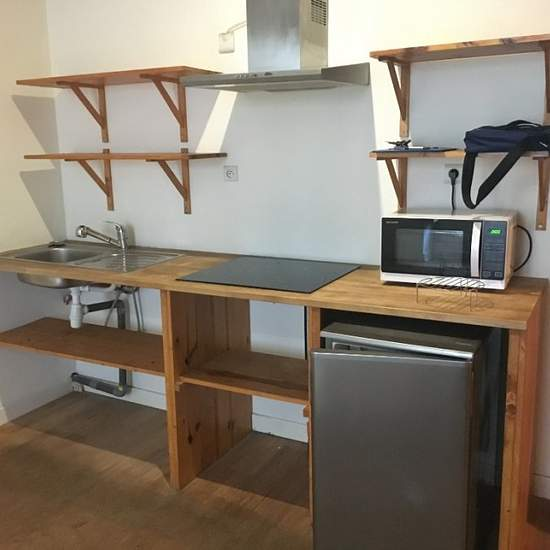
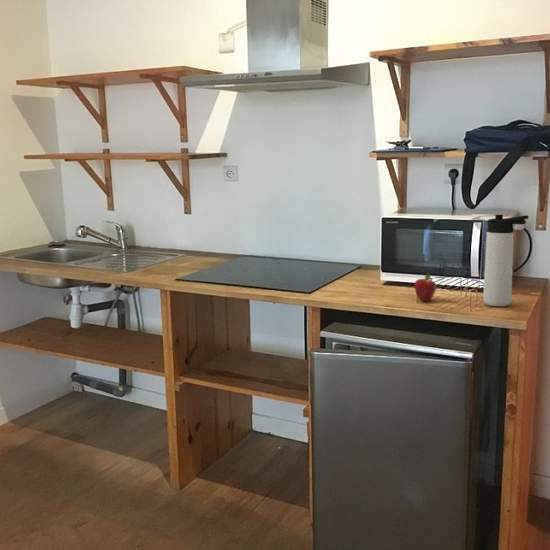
+ fruit (425, 285)
+ thermos bottle (505, 260)
